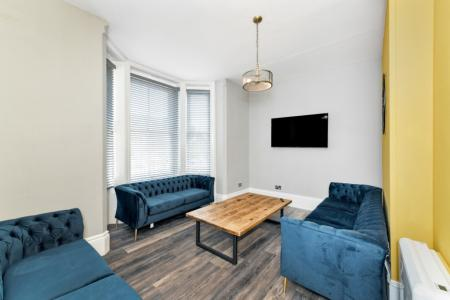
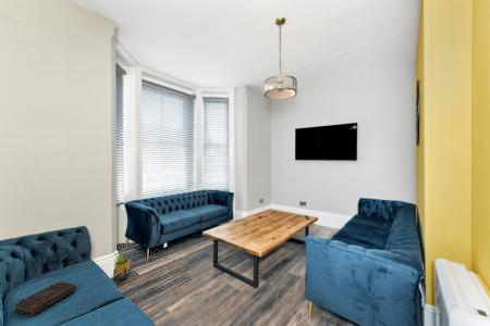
+ book (47, 297)
+ potted plant (122, 264)
